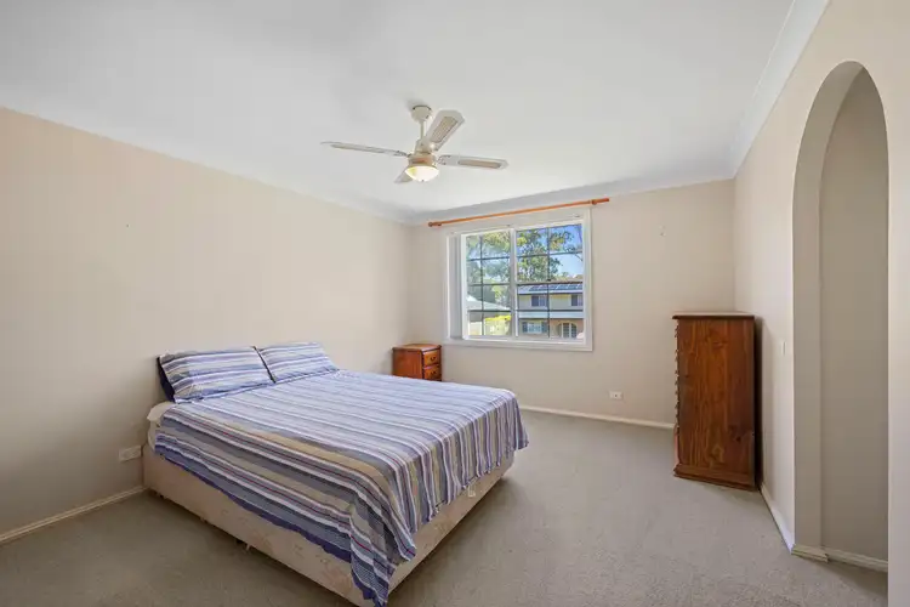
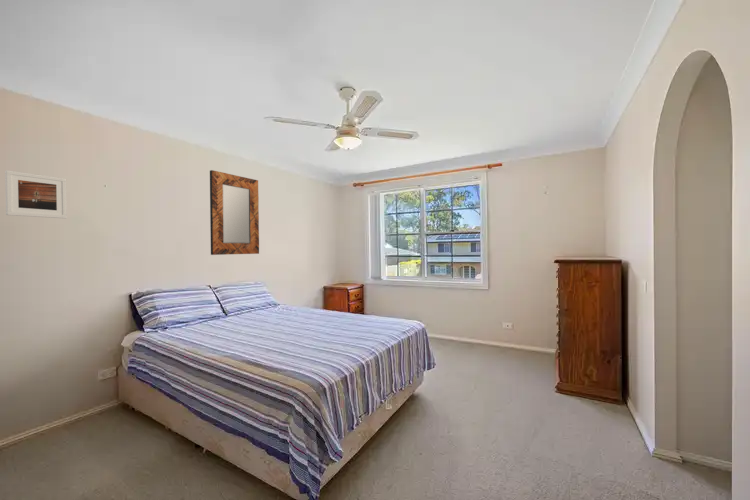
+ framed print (37, 195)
+ home mirror (236, 215)
